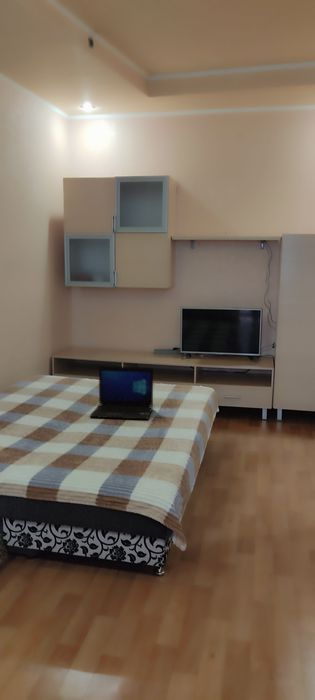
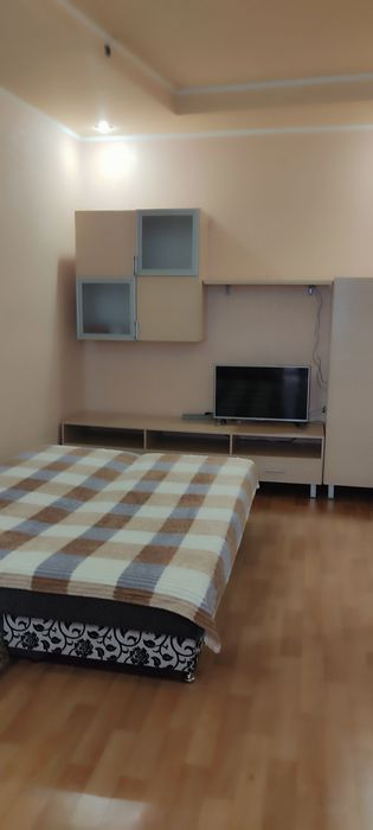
- laptop (122, 392)
